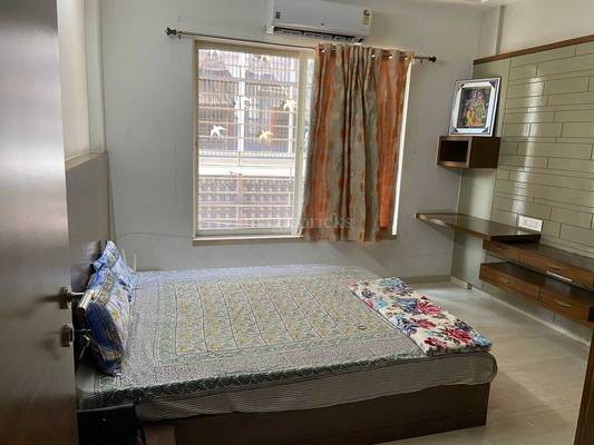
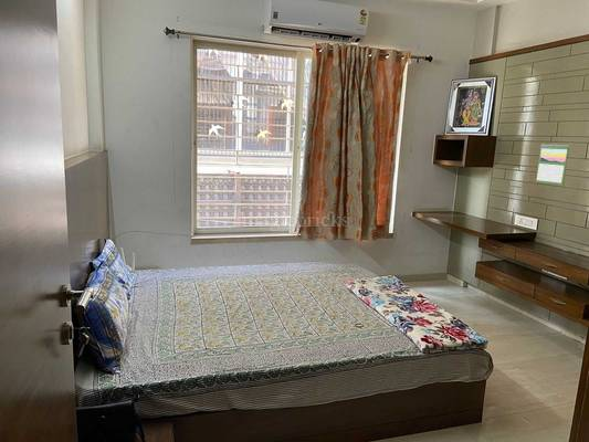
+ calendar (551, 164)
